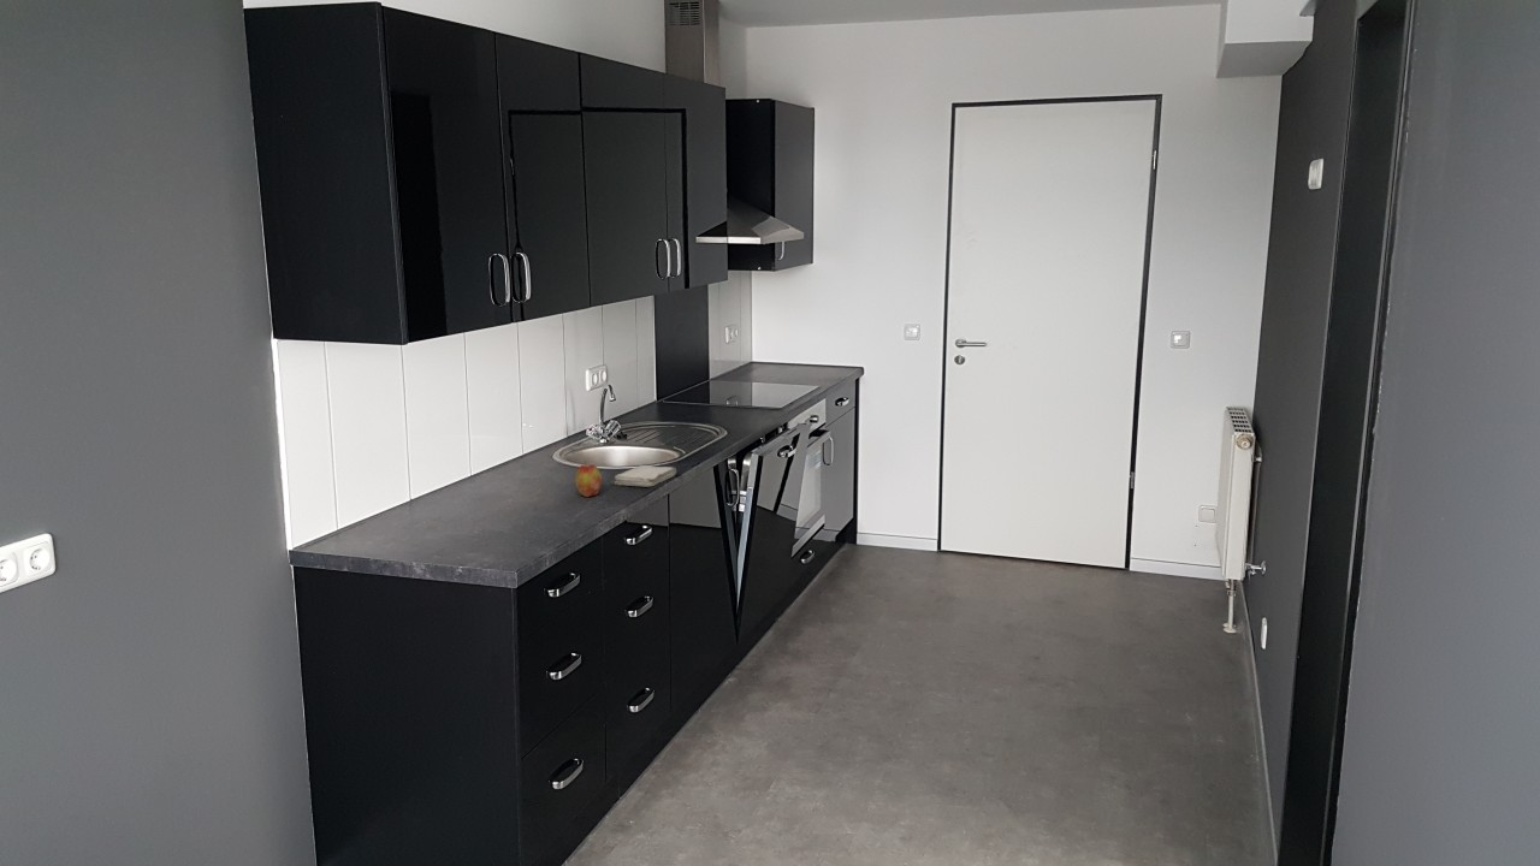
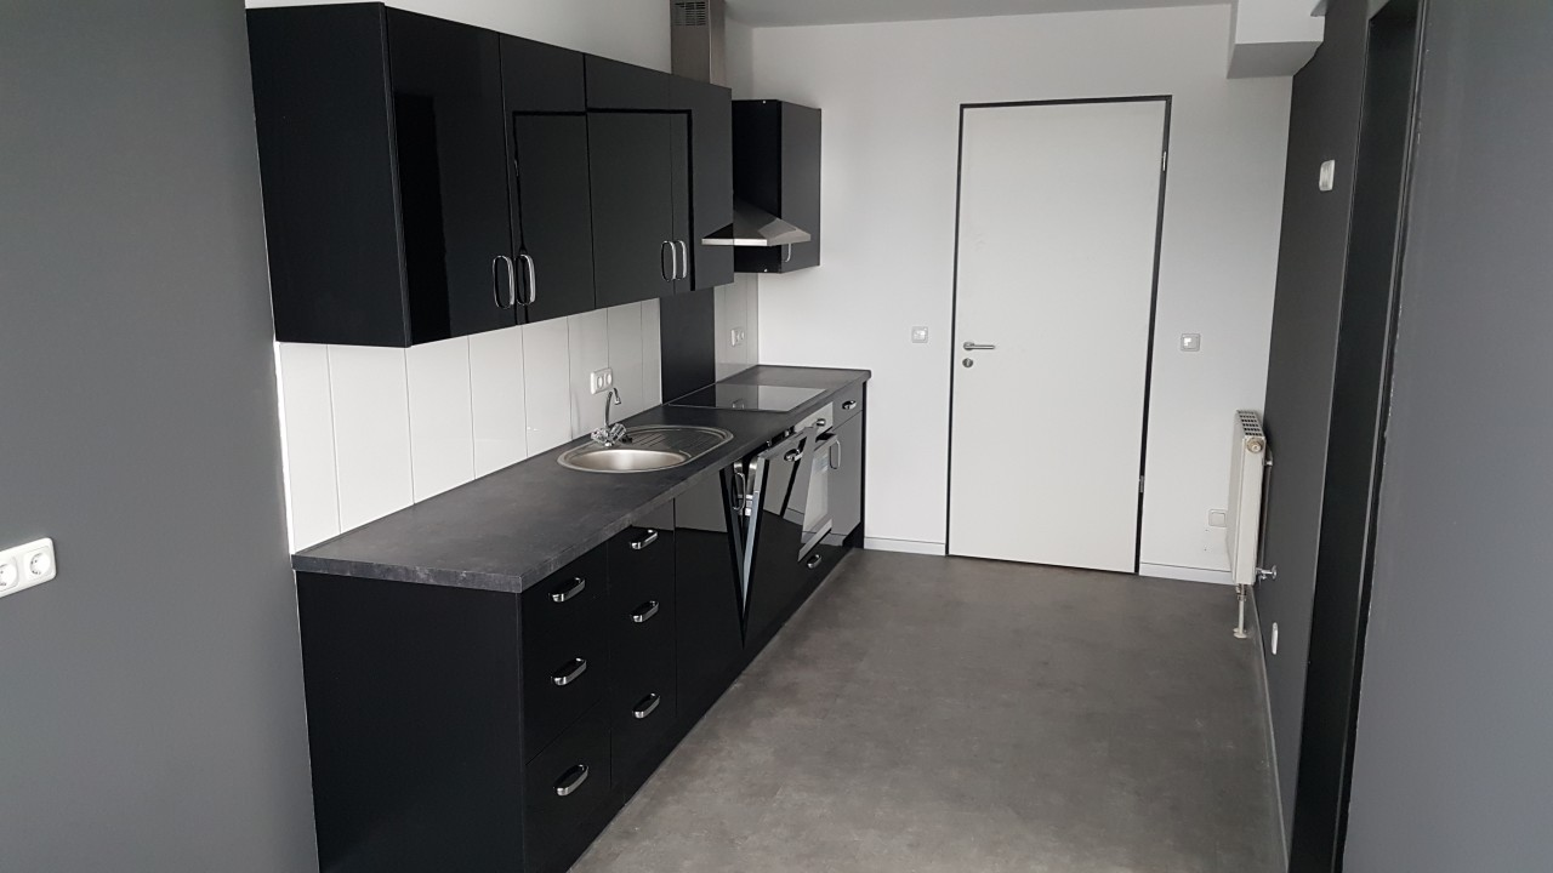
- apple (588, 478)
- washcloth (645, 474)
